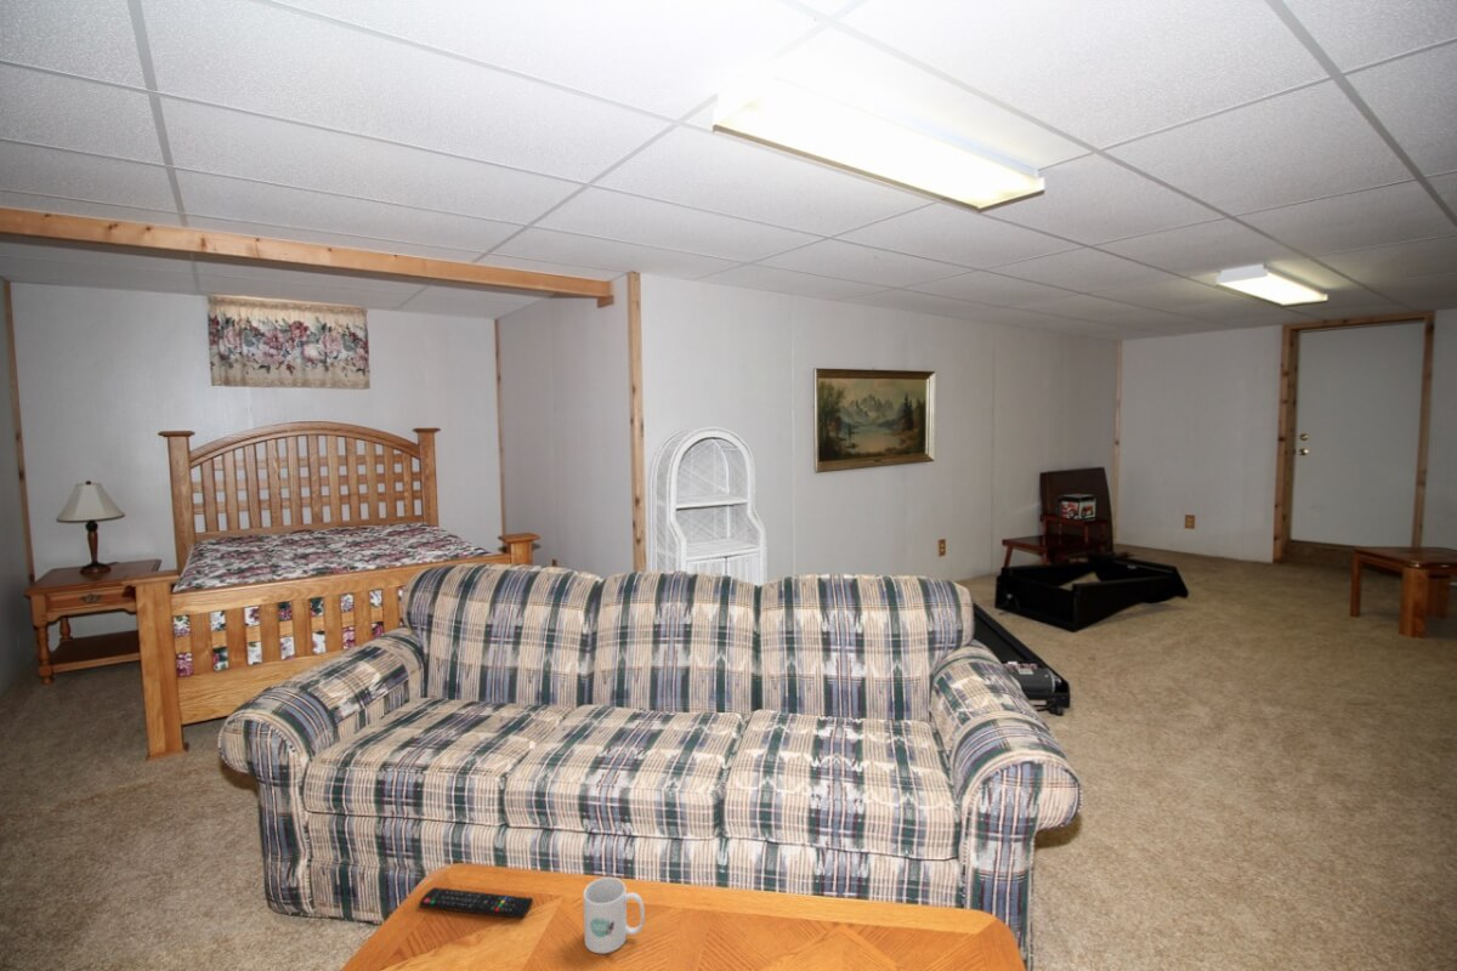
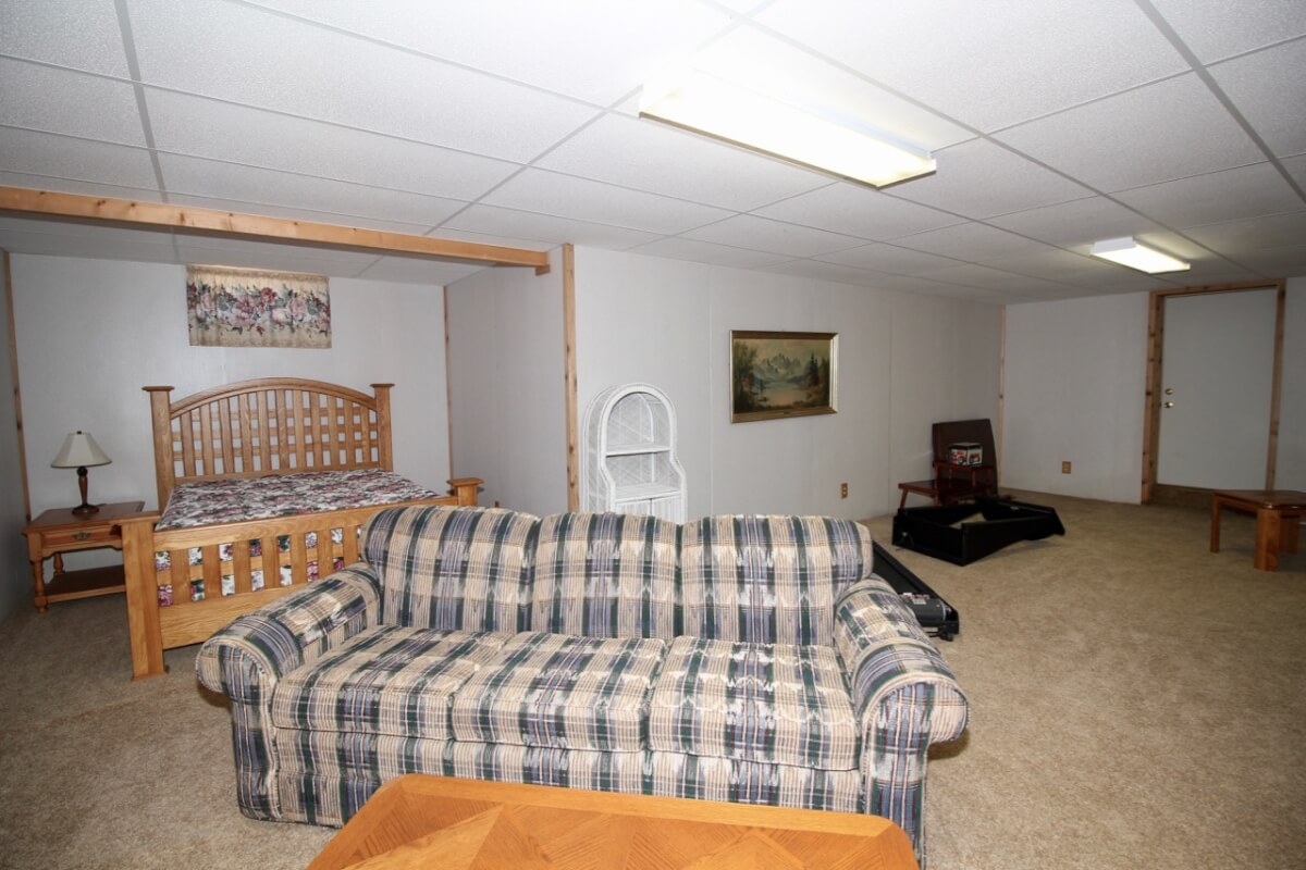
- remote control (475, 903)
- mug (613, 914)
